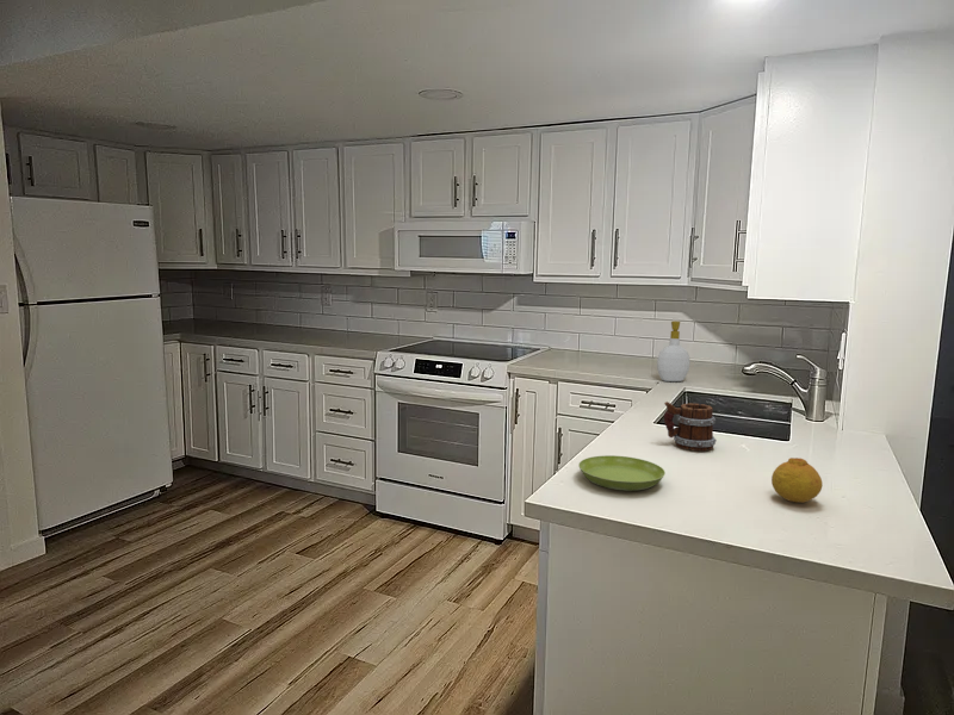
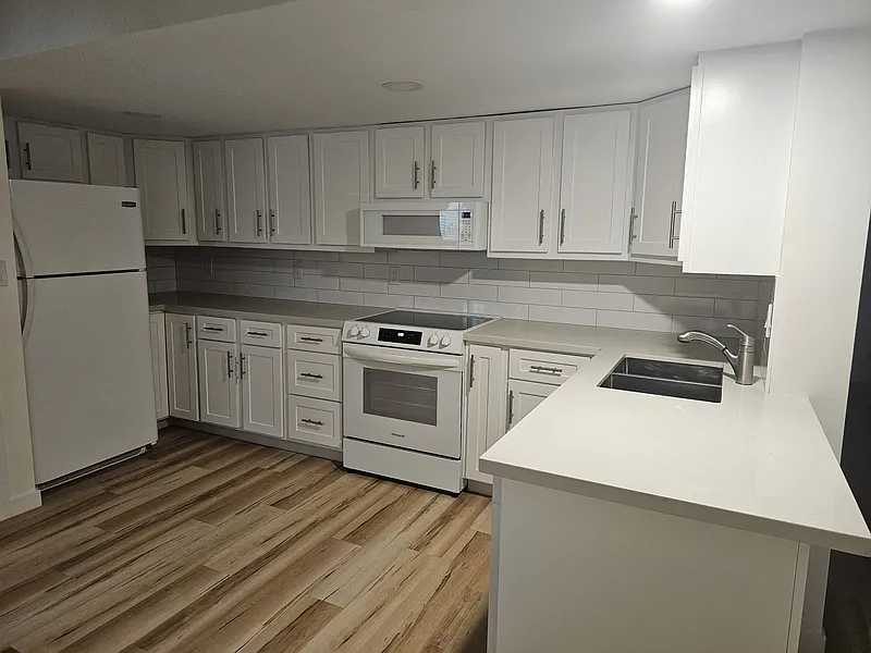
- mug (689, 424)
- soap bottle (673, 350)
- fruit (797, 479)
- saucer (620, 473)
